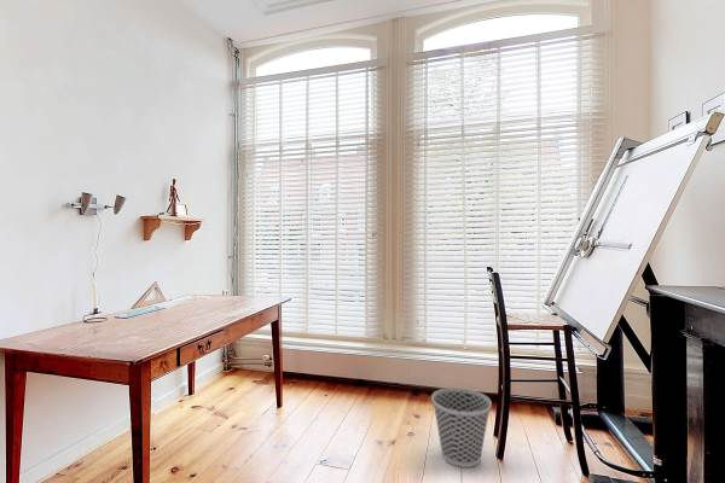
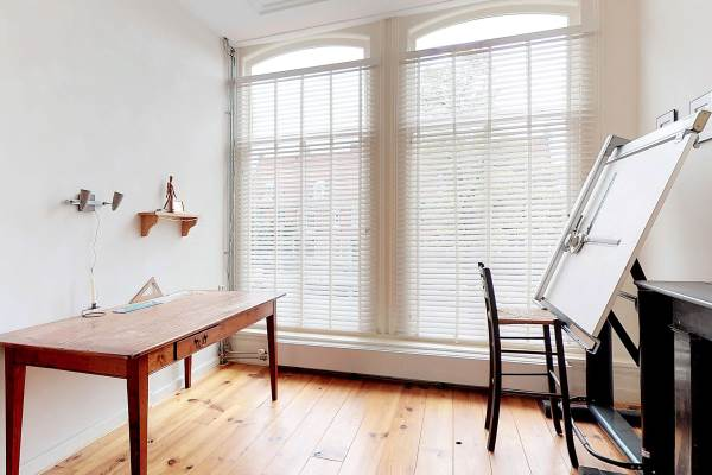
- wastebasket (460, 426)
